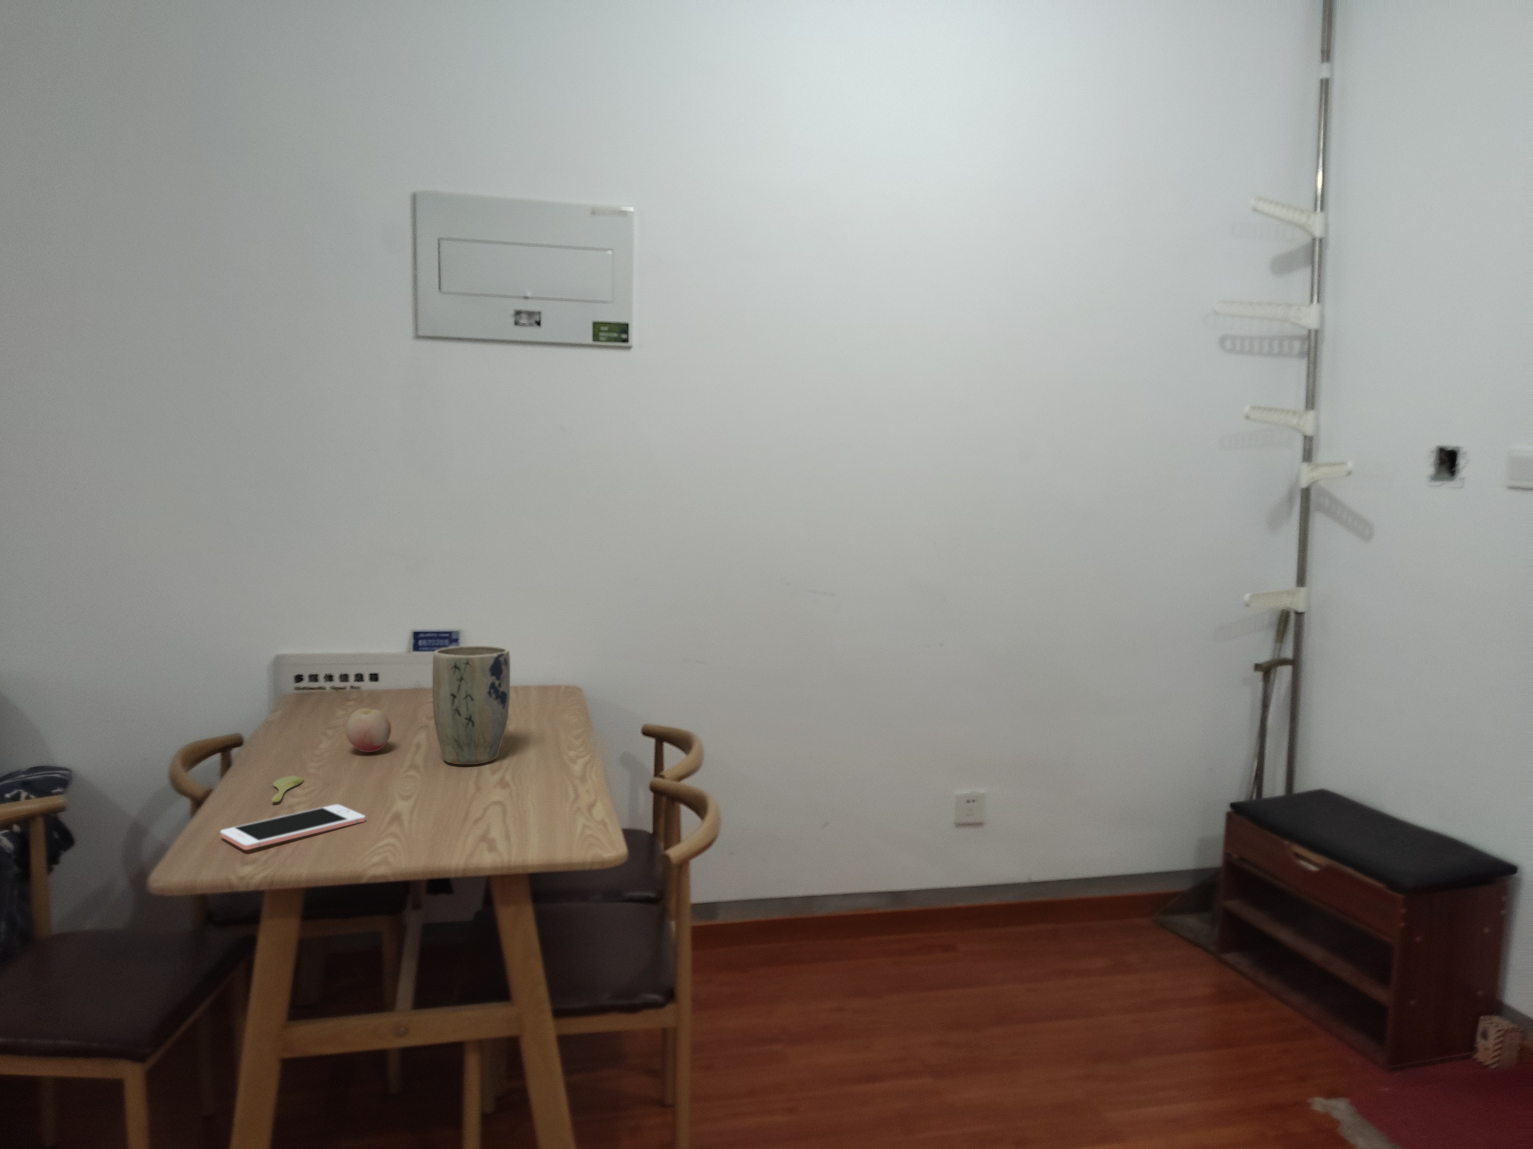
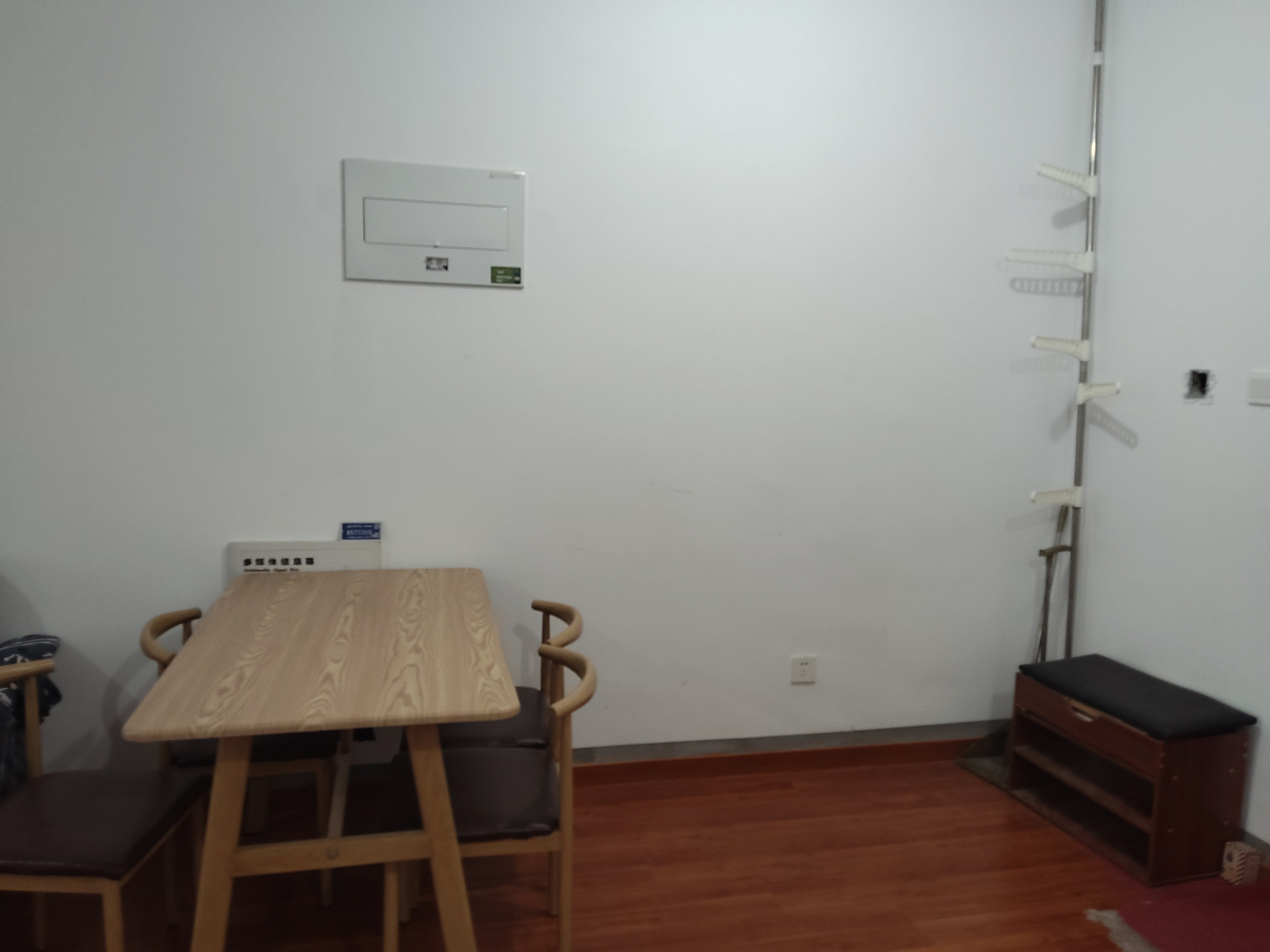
- cell phone (295, 826)
- fruit (368, 730)
- plant pot (472, 705)
- spoon (284, 787)
